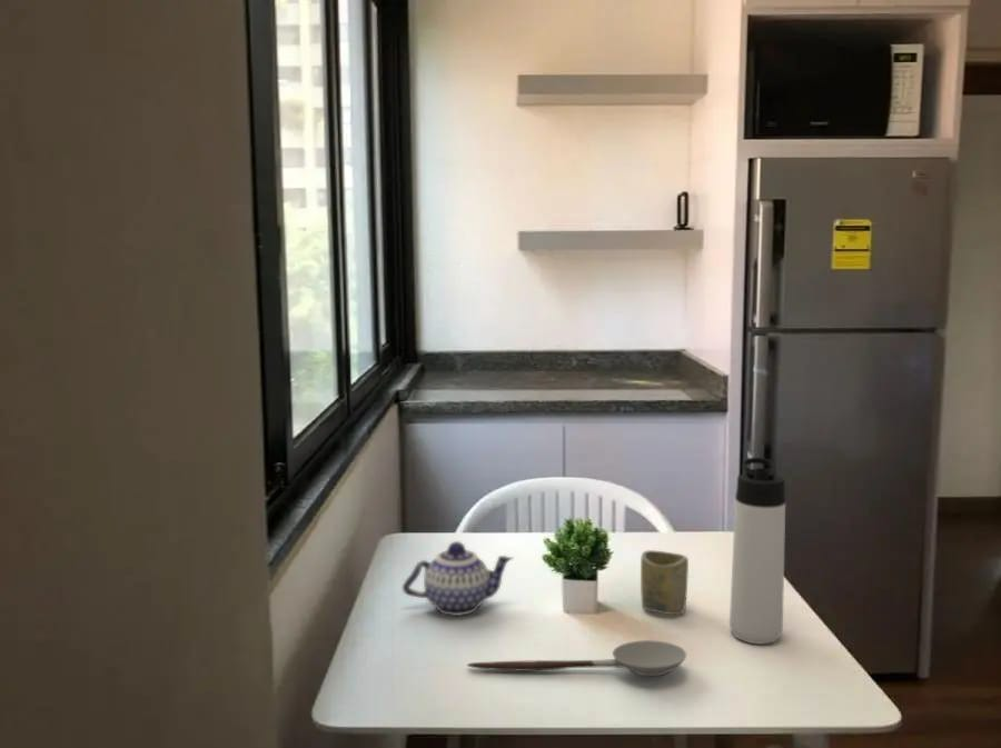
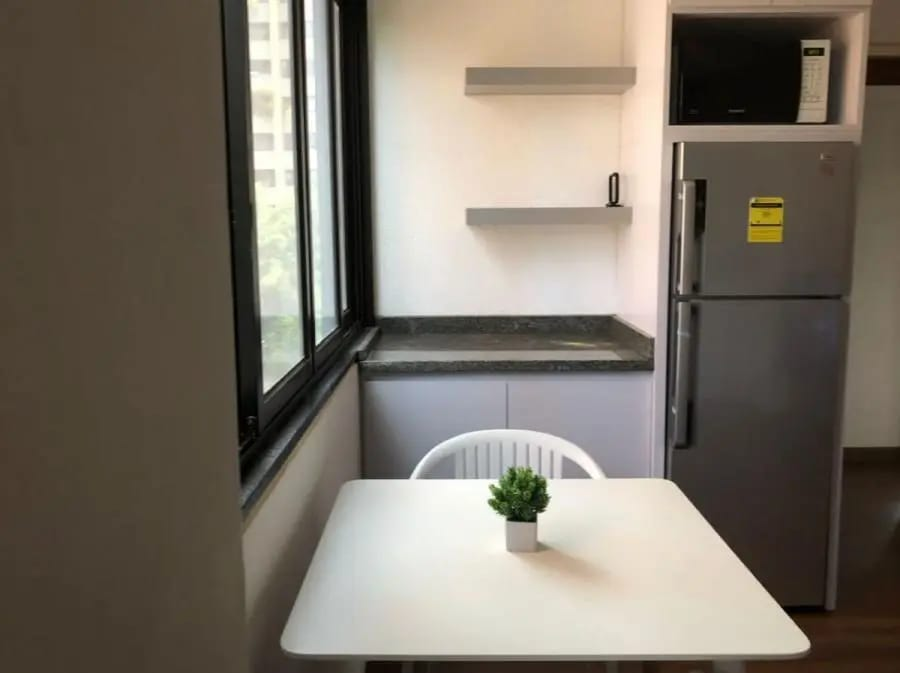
- thermos bottle (757, 548)
- teapot (458, 575)
- spoon (575, 660)
- cup (664, 581)
